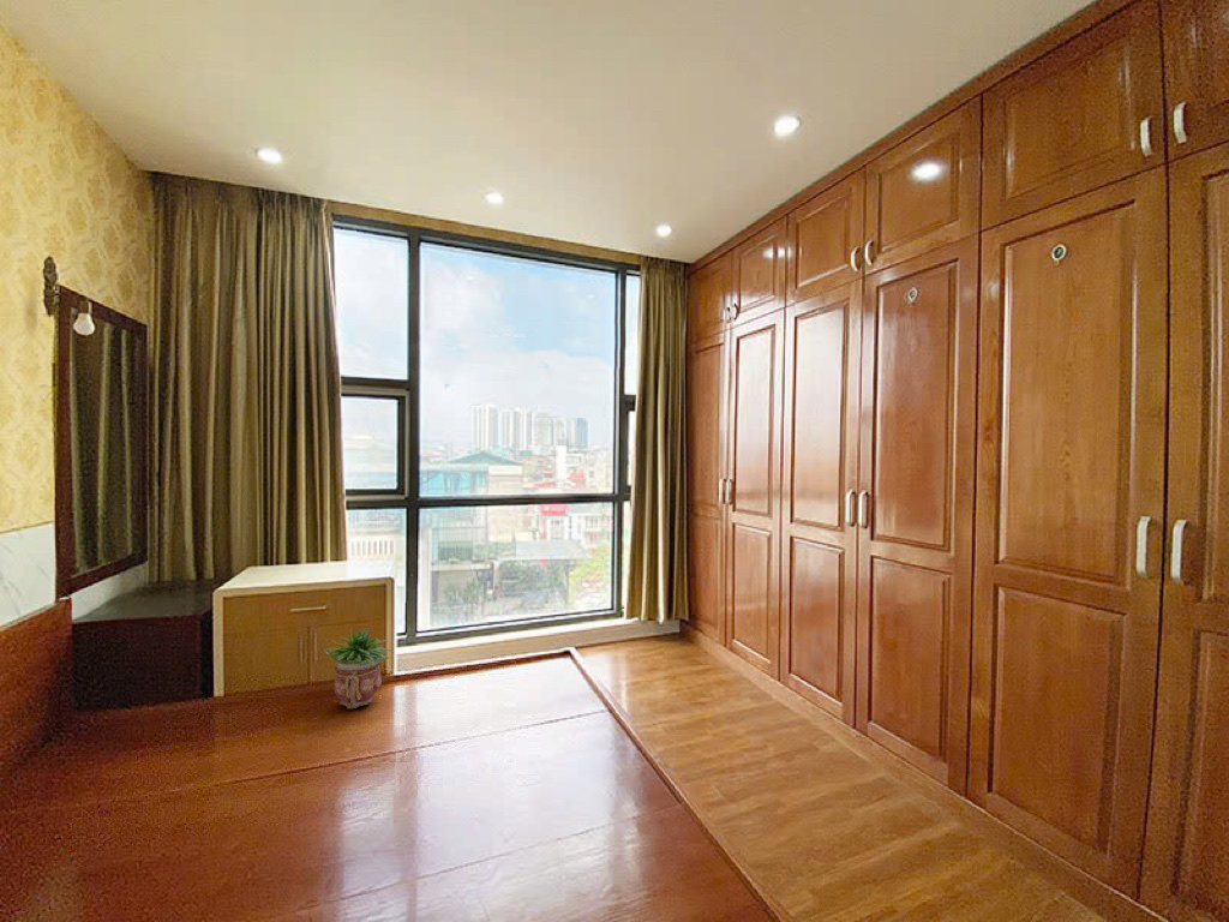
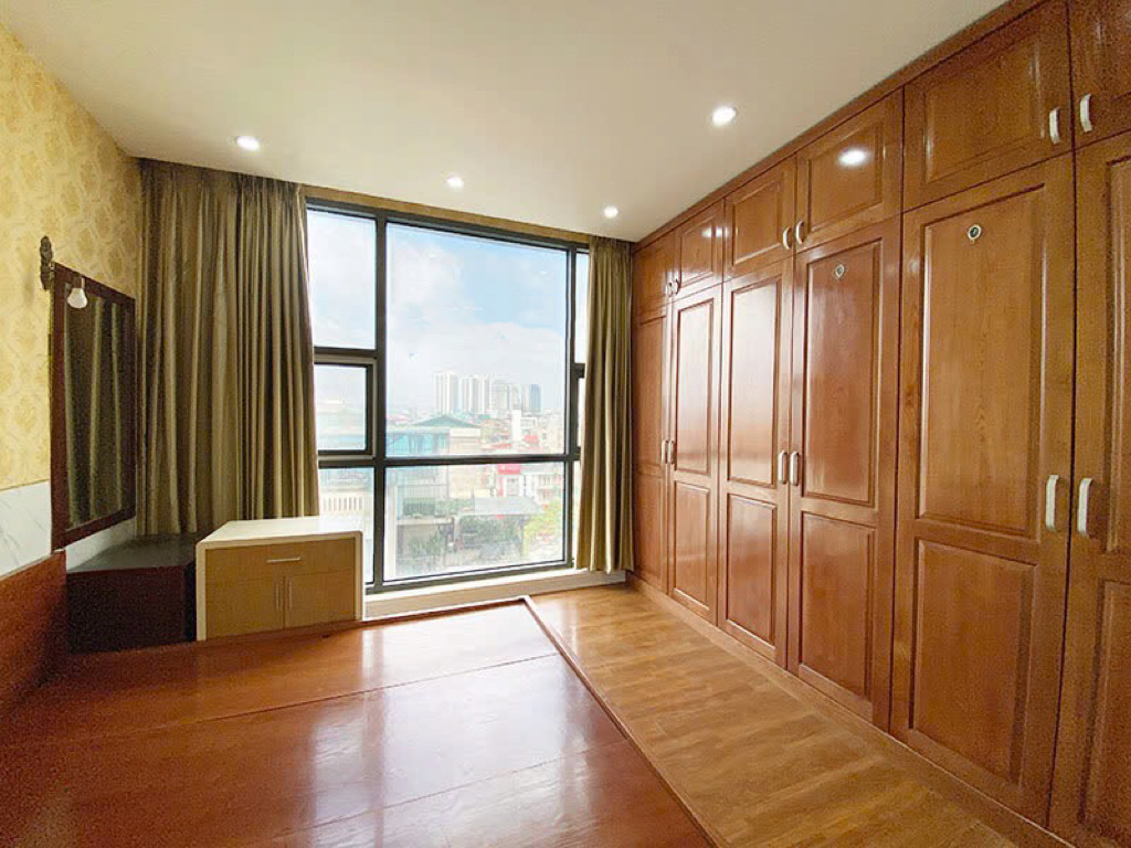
- potted plant (358, 663)
